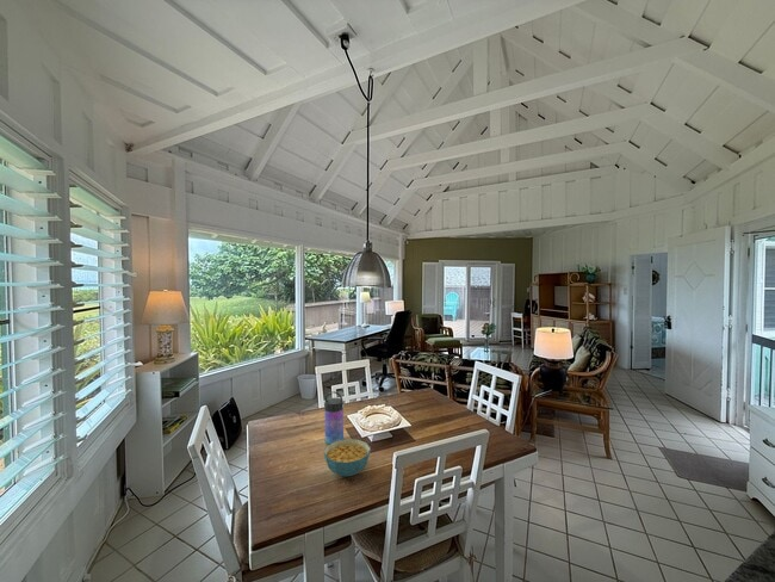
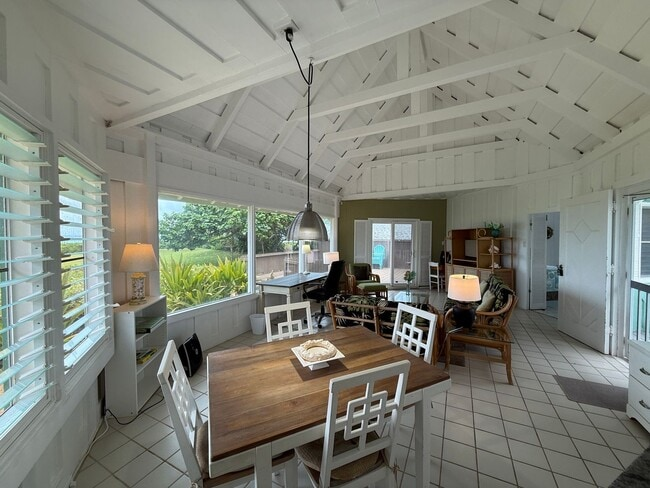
- cereal bowl (347, 460)
- water bottle (334, 415)
